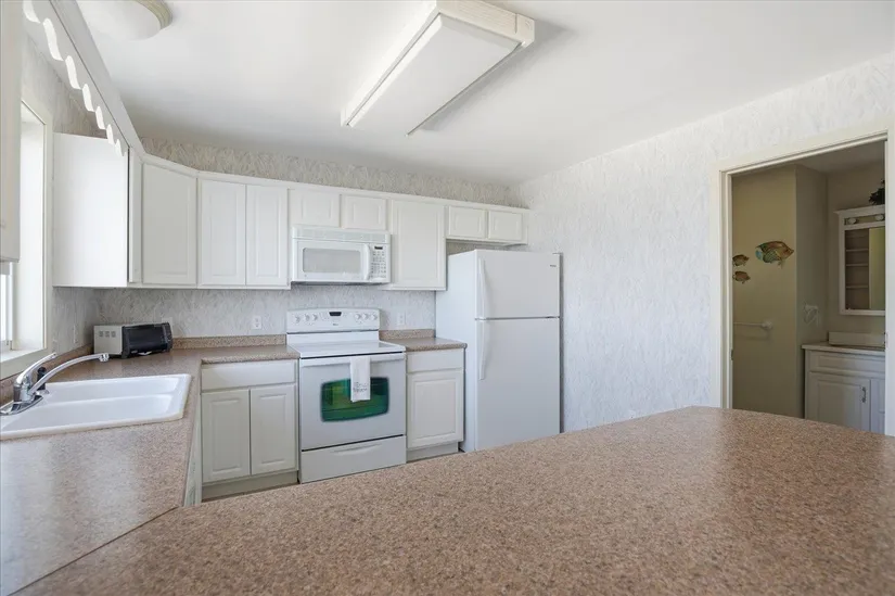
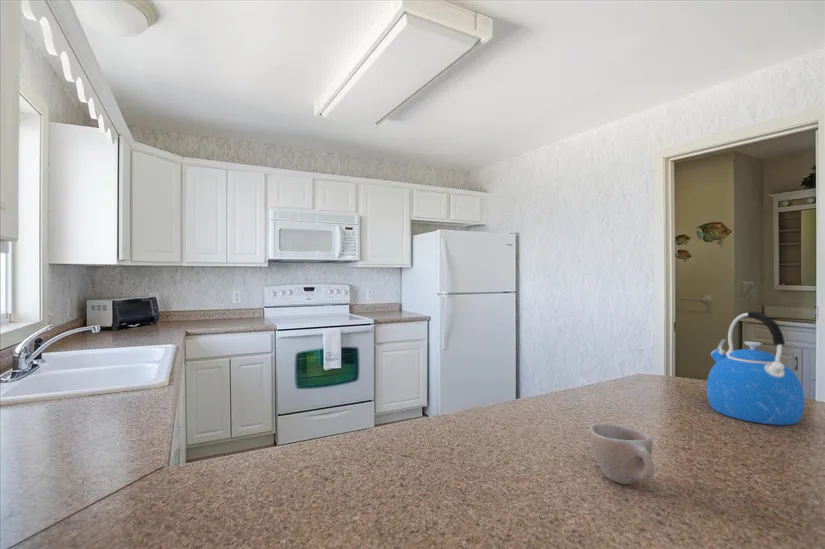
+ cup (626, 458)
+ kettle (745, 360)
